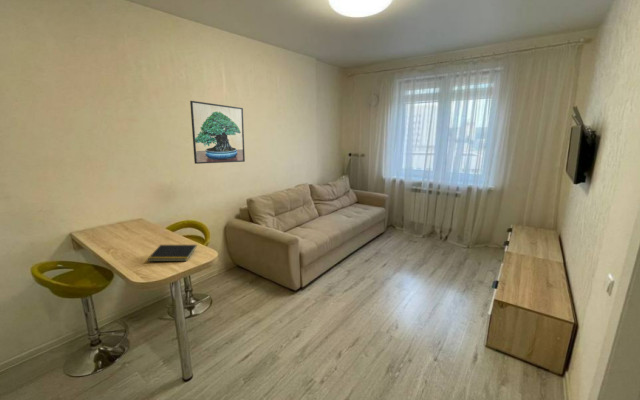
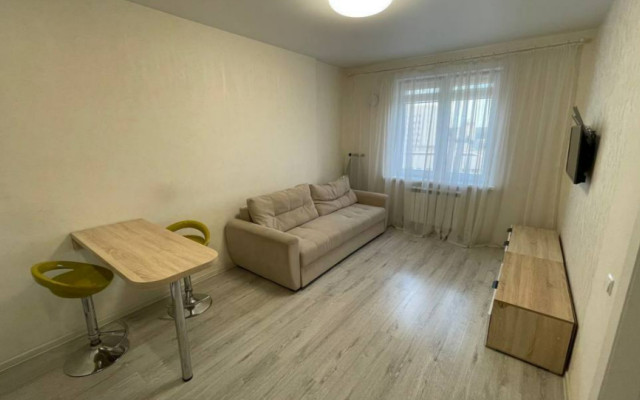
- notepad (173, 252)
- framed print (220, 134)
